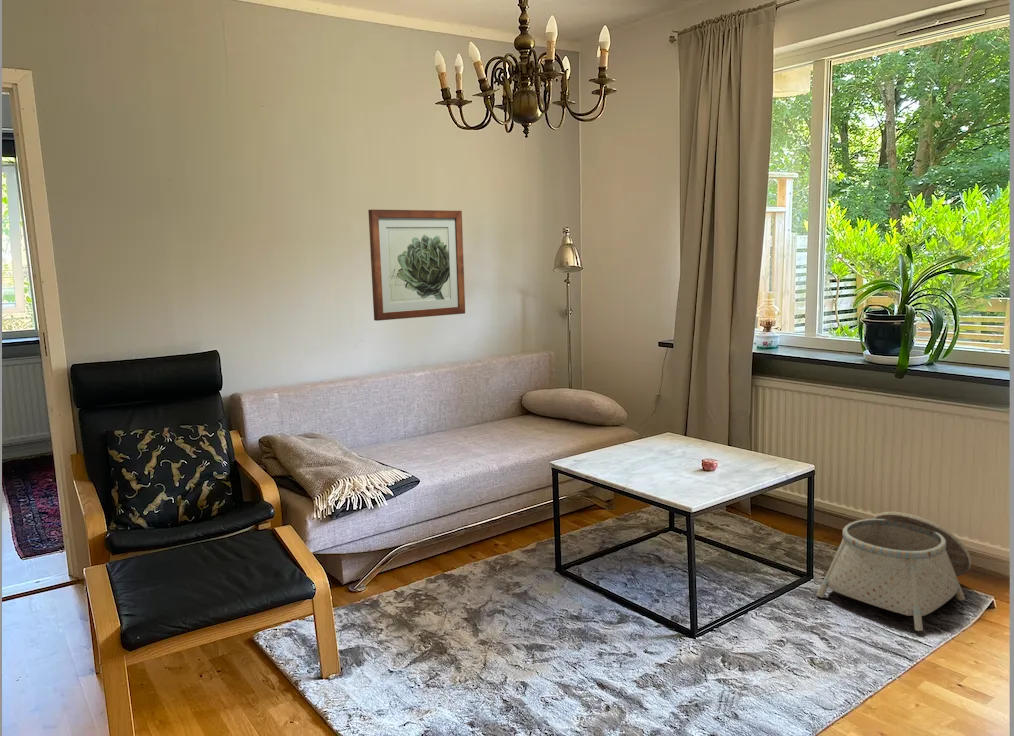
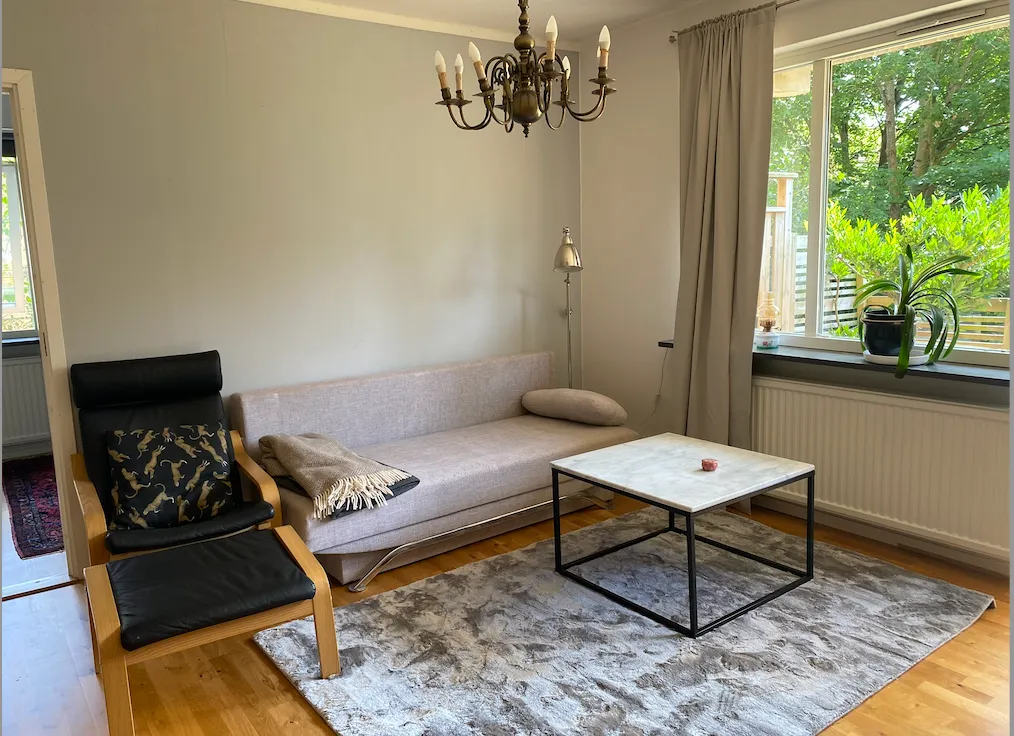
- wall art (419, 264)
- basket (901, 555)
